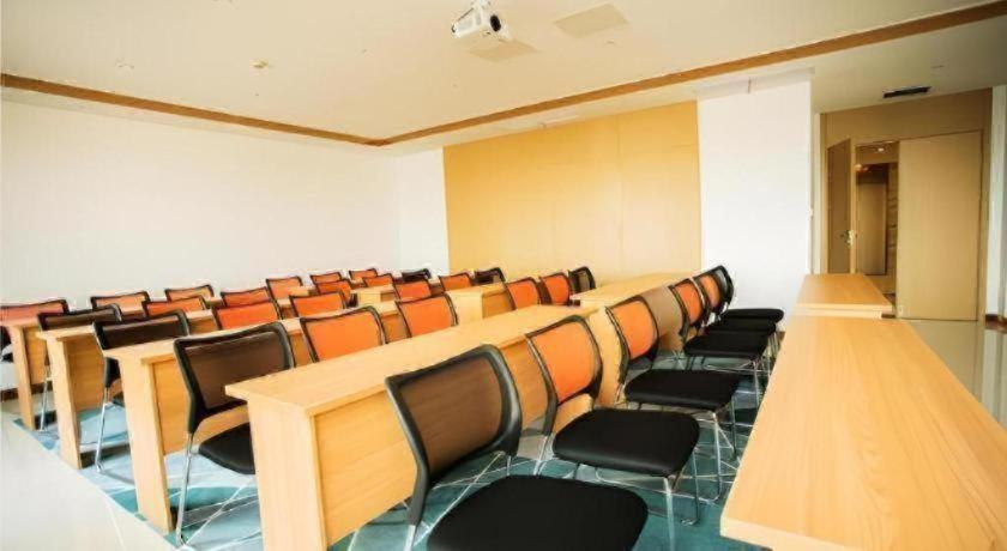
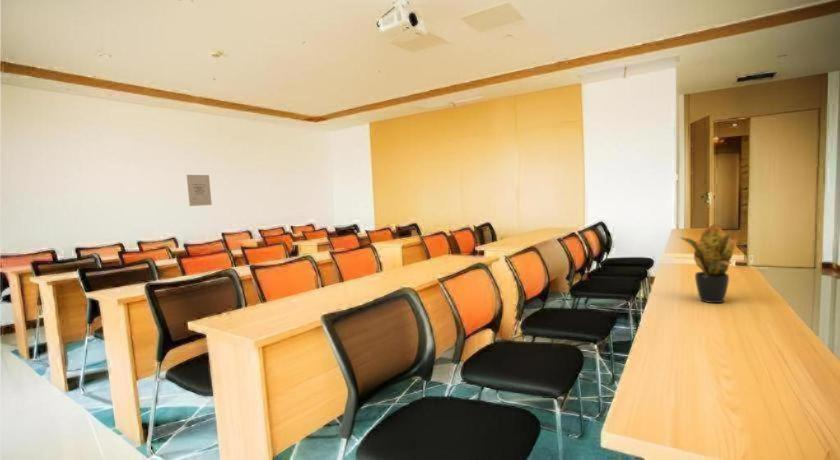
+ potted plant (710, 262)
+ wall art (199, 190)
